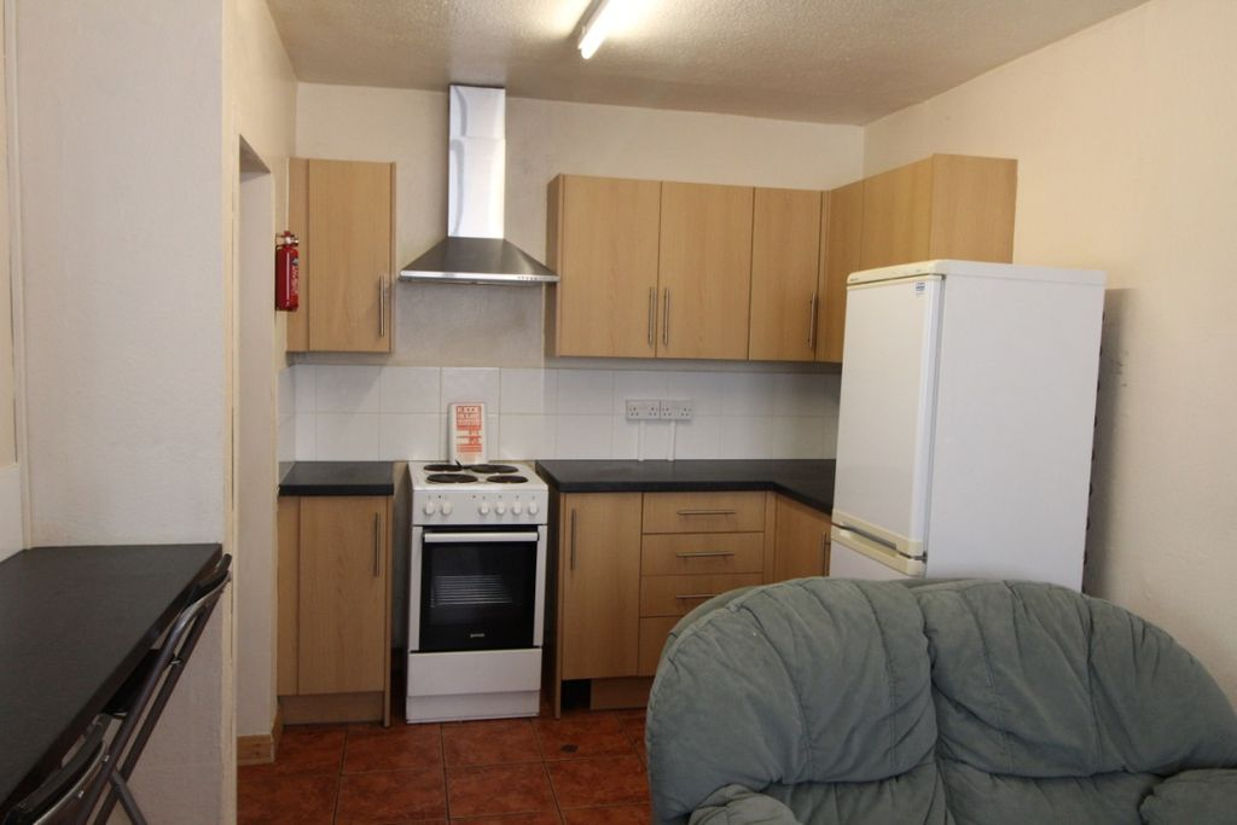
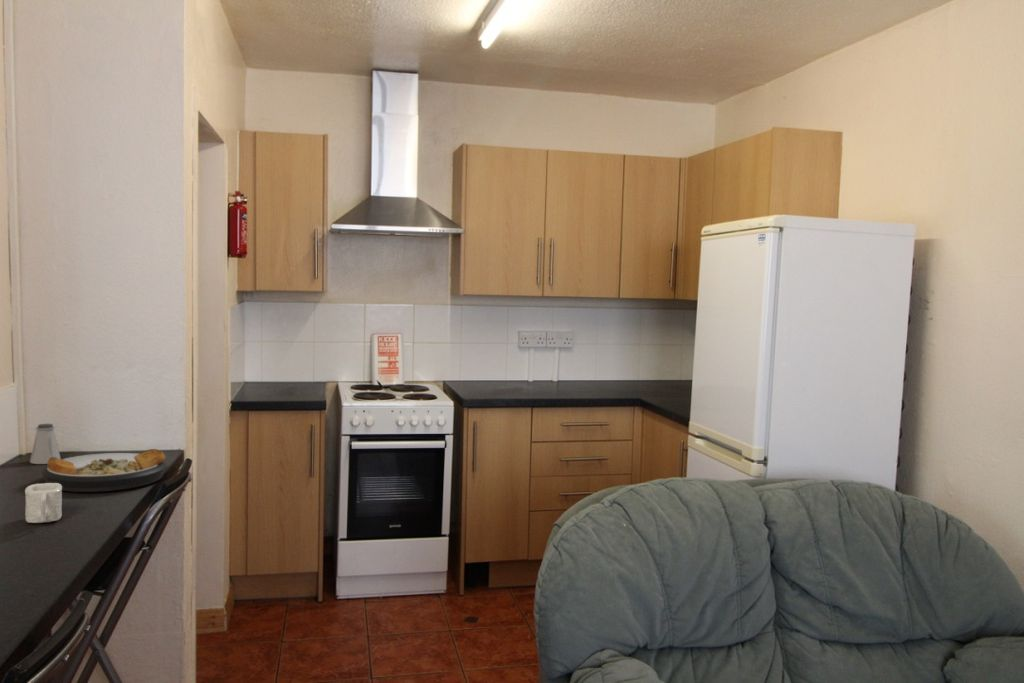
+ plate (105, 466)
+ mug (43, 505)
+ saltshaker (45, 442)
